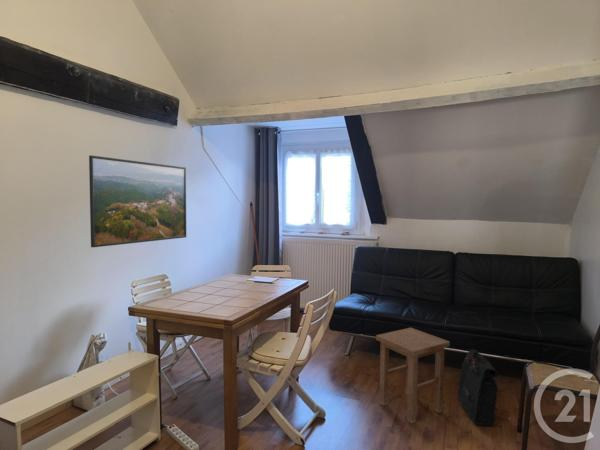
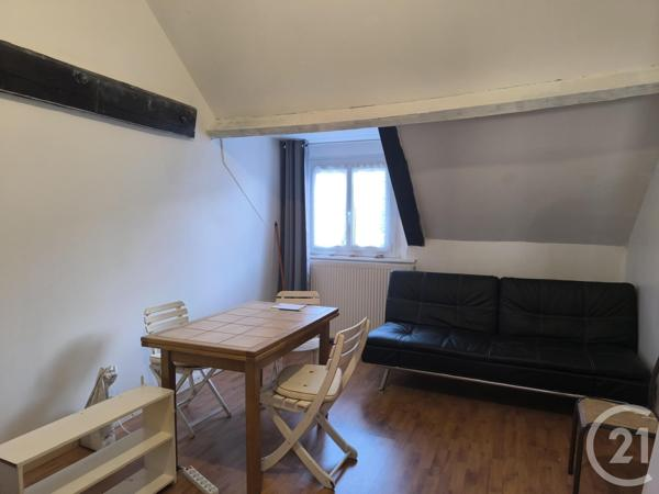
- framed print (144, 202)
- backpack (477, 382)
- stool (411, 372)
